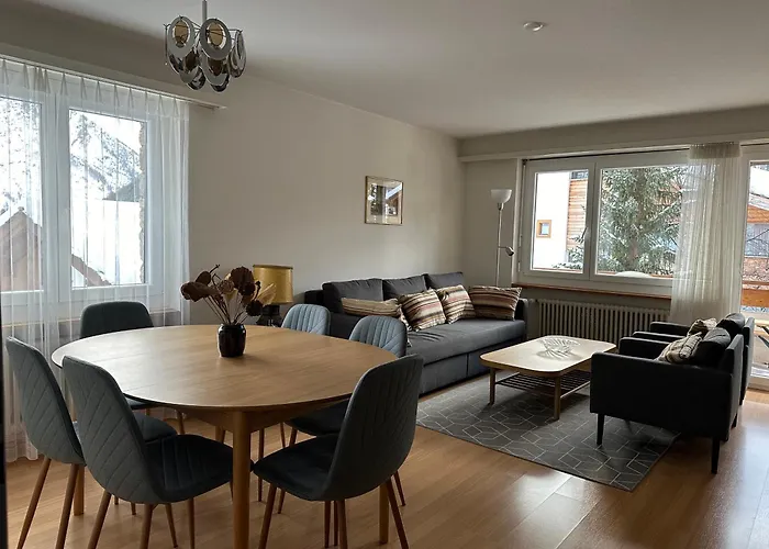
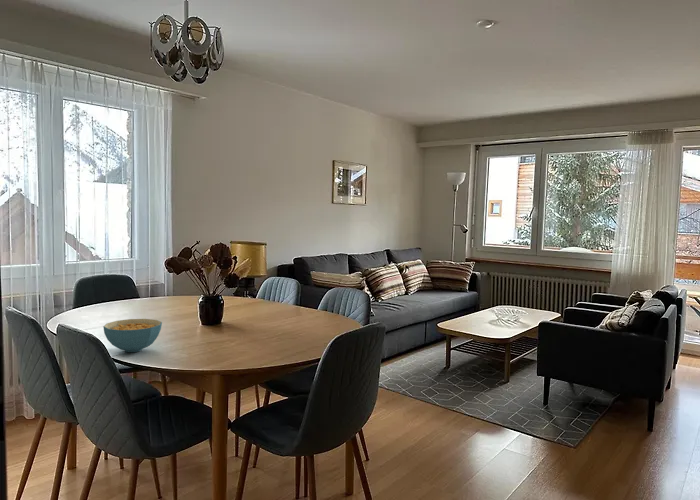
+ cereal bowl (133, 337)
